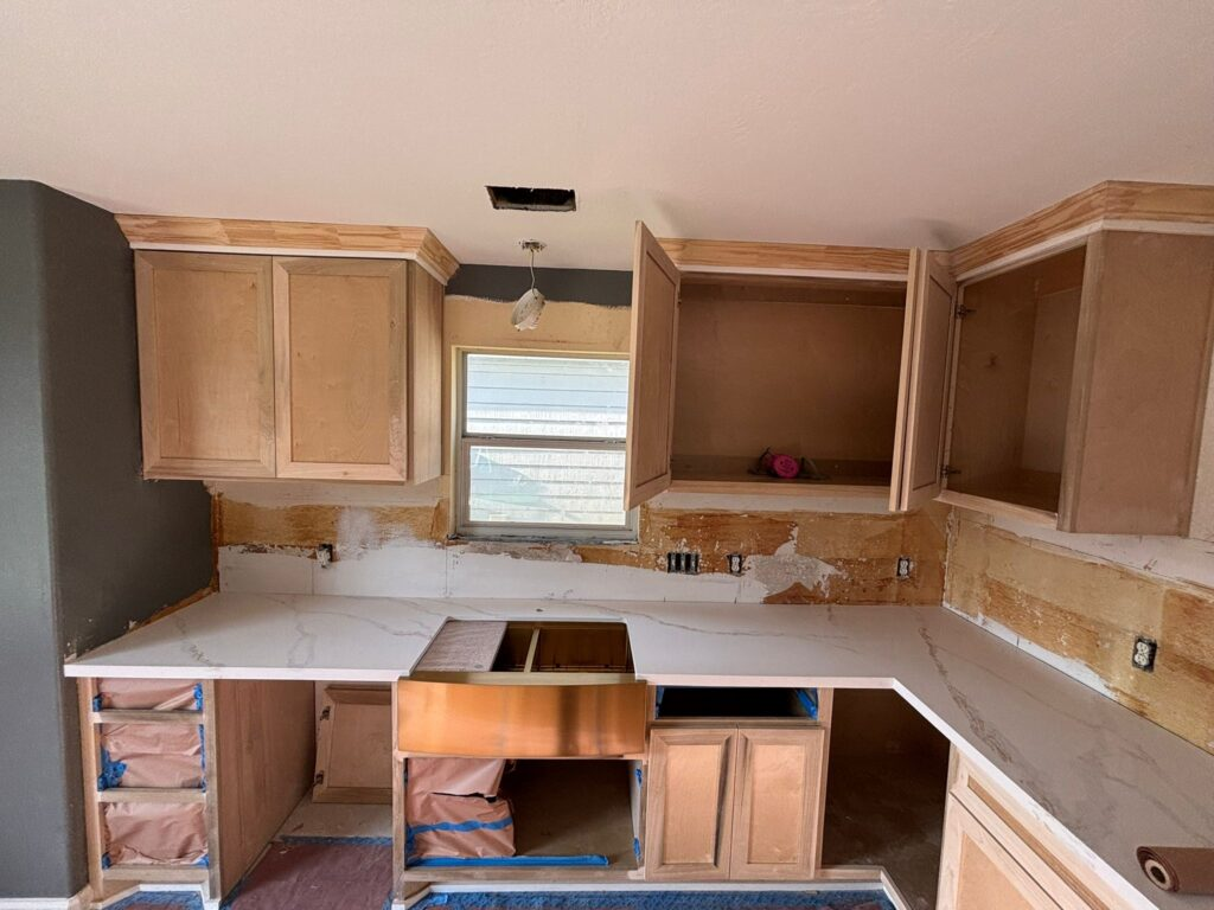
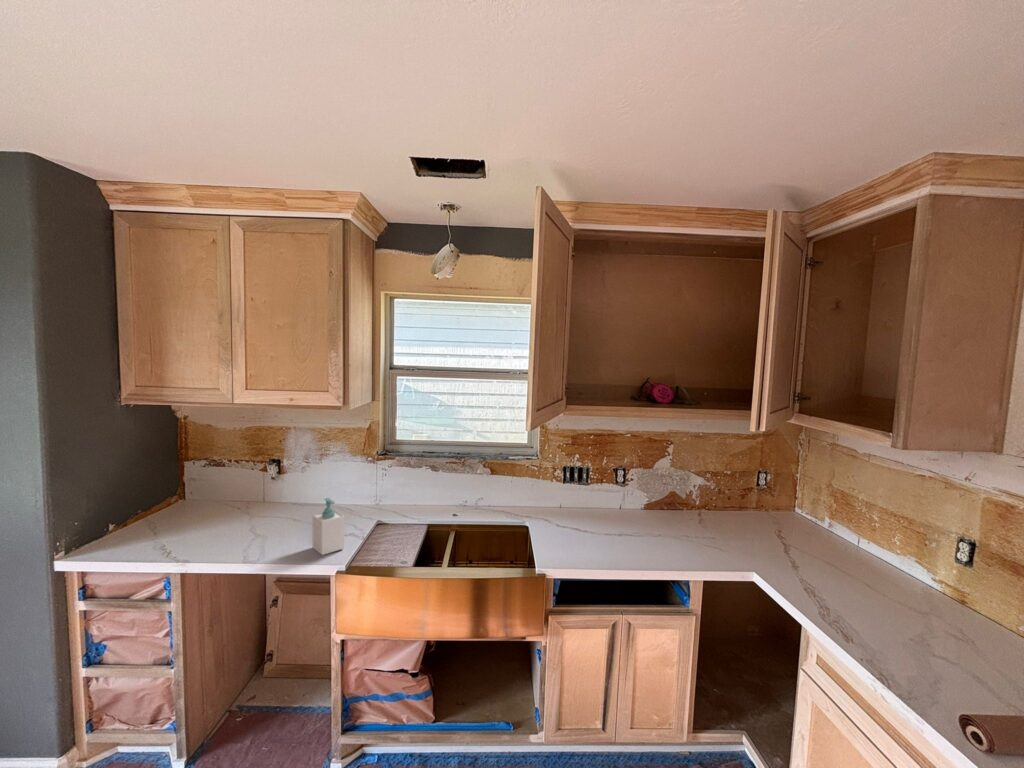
+ soap bottle (328, 523)
